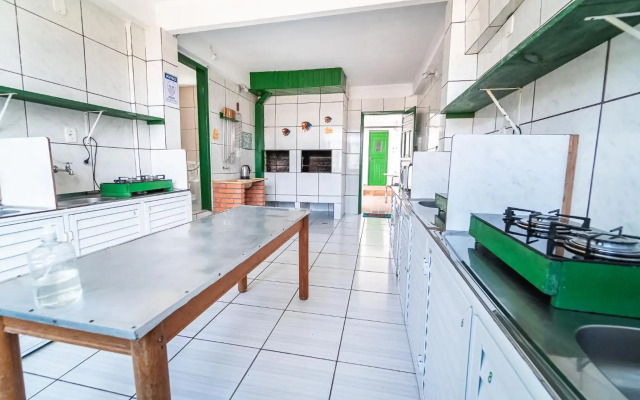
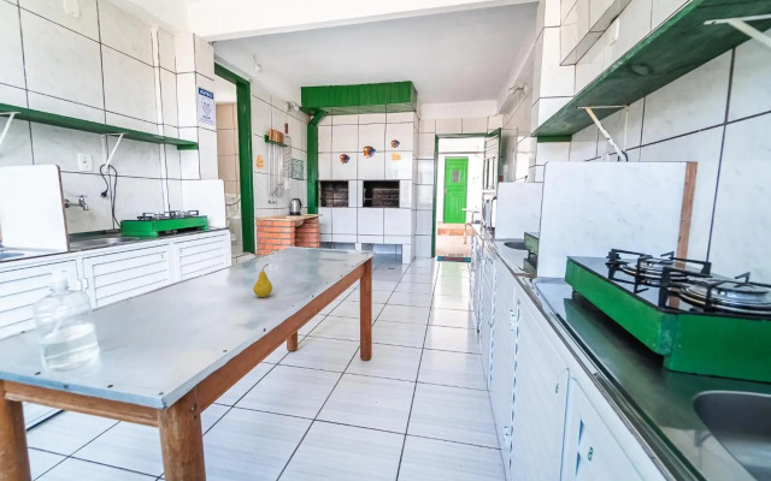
+ fruit (263, 280)
